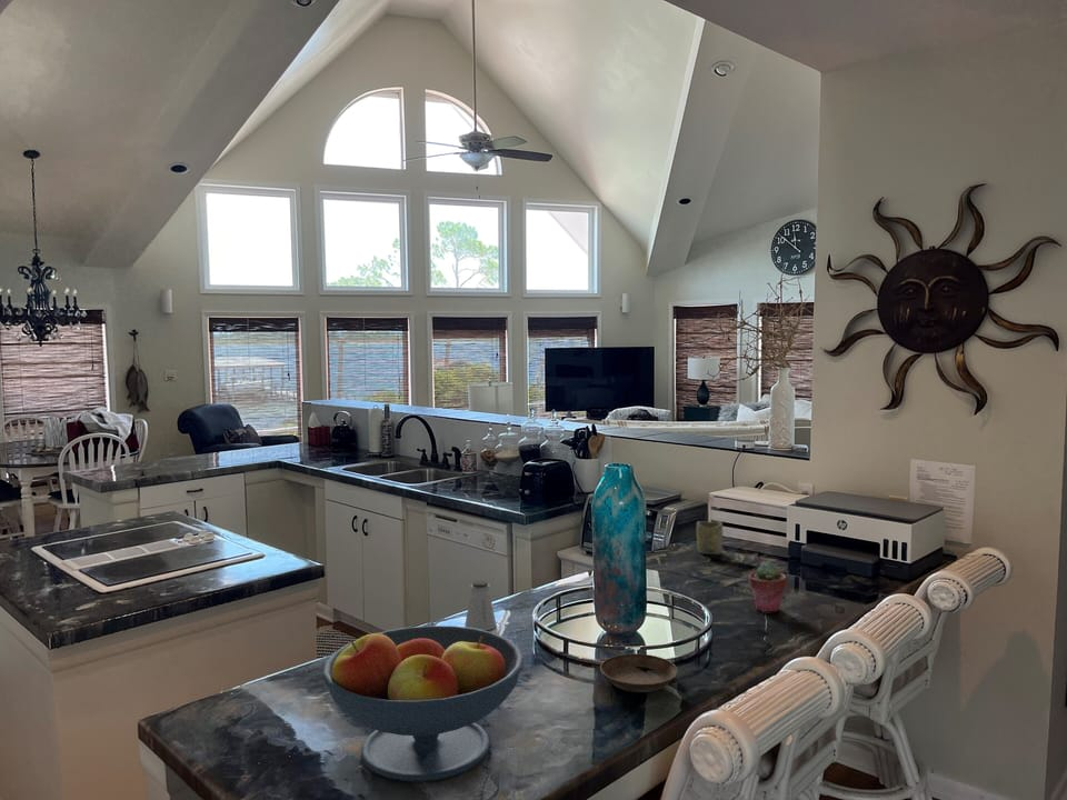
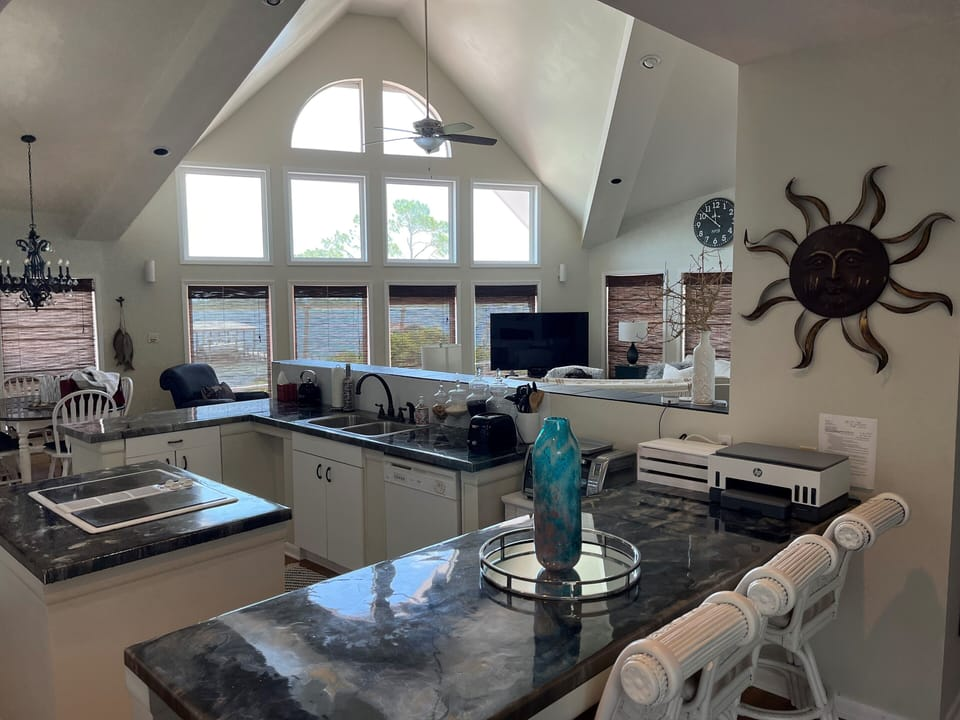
- cup (709, 538)
- saucer (638, 674)
- saltshaker (480, 603)
- potted succulent (767, 584)
- fruit bowl (425, 688)
